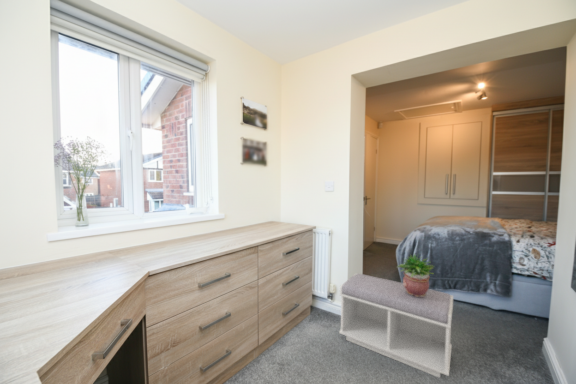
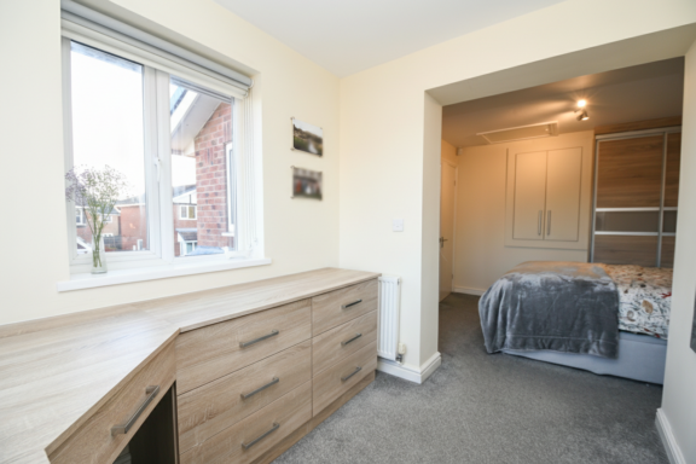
- potted plant (417, 274)
- bench (393, 317)
